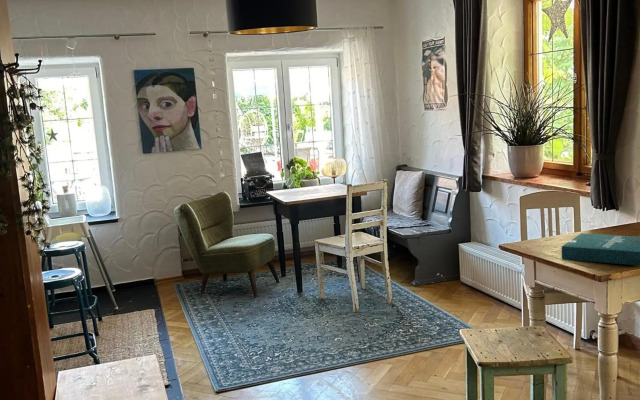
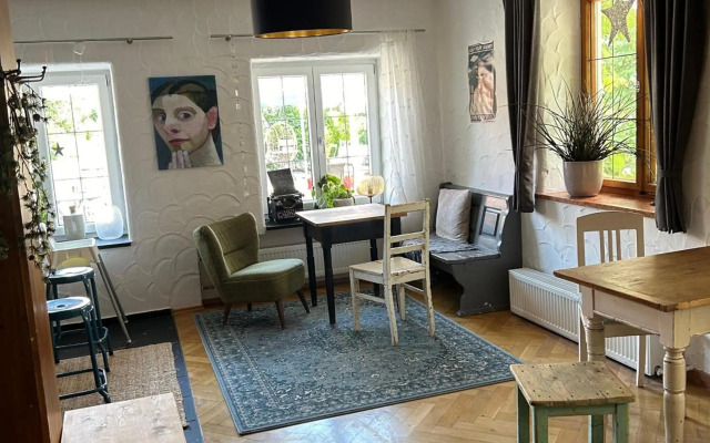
- pizza box (609, 248)
